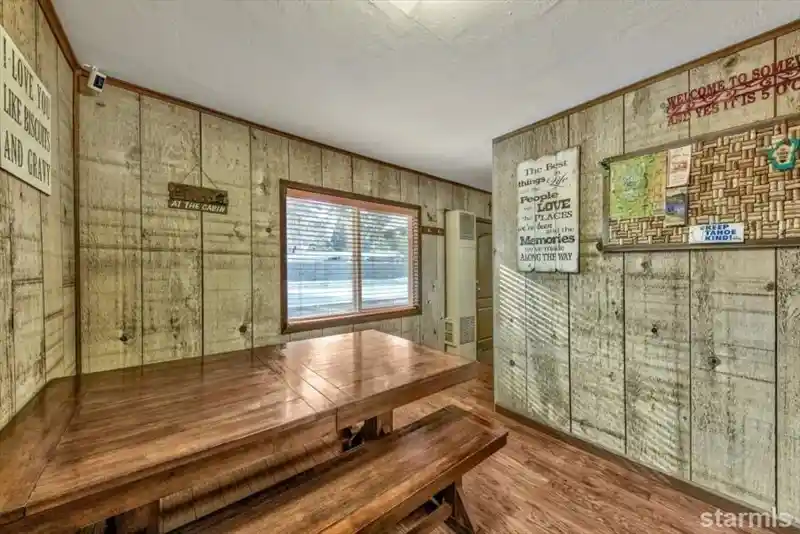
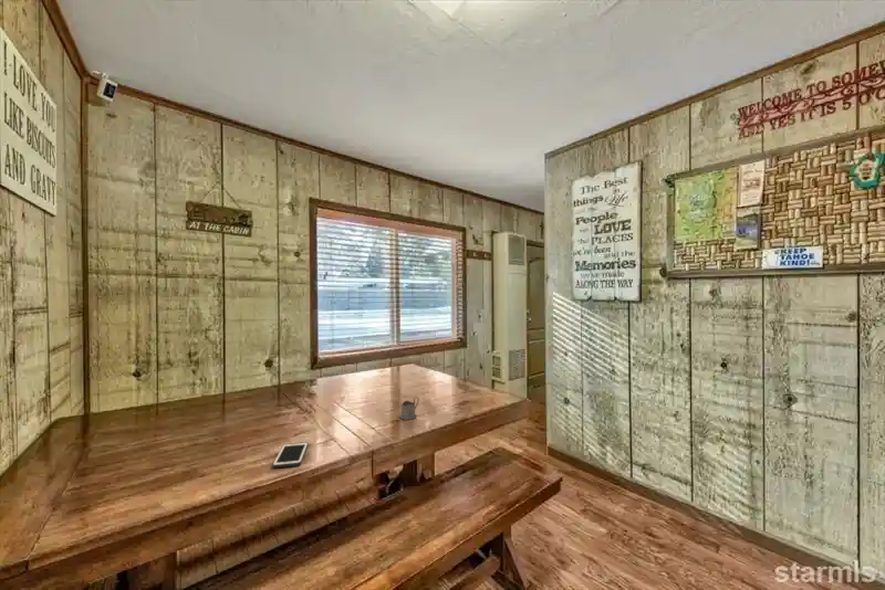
+ tea glass holder (409, 404)
+ cell phone (291, 454)
